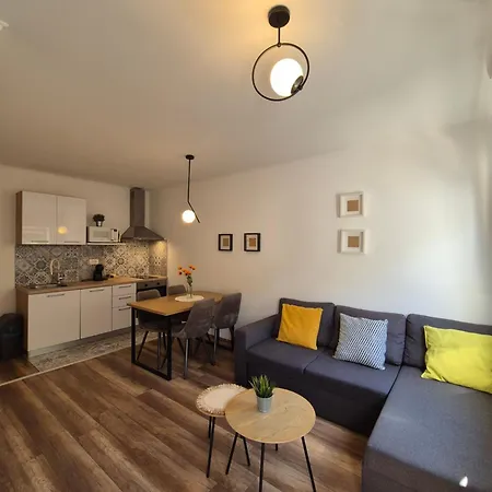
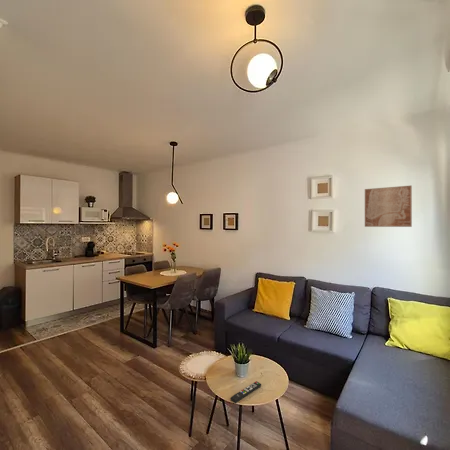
+ remote control (246, 391)
+ wall art (387, 207)
